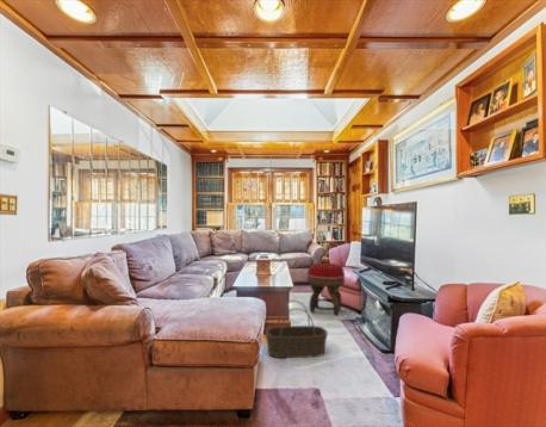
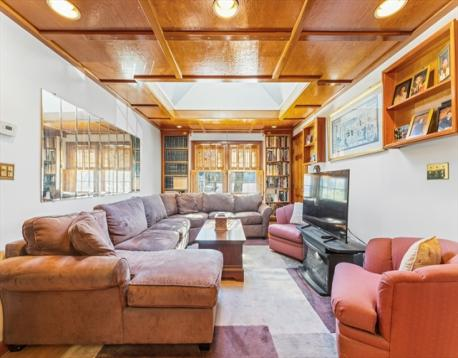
- basket (296, 328)
- footstool (324, 286)
